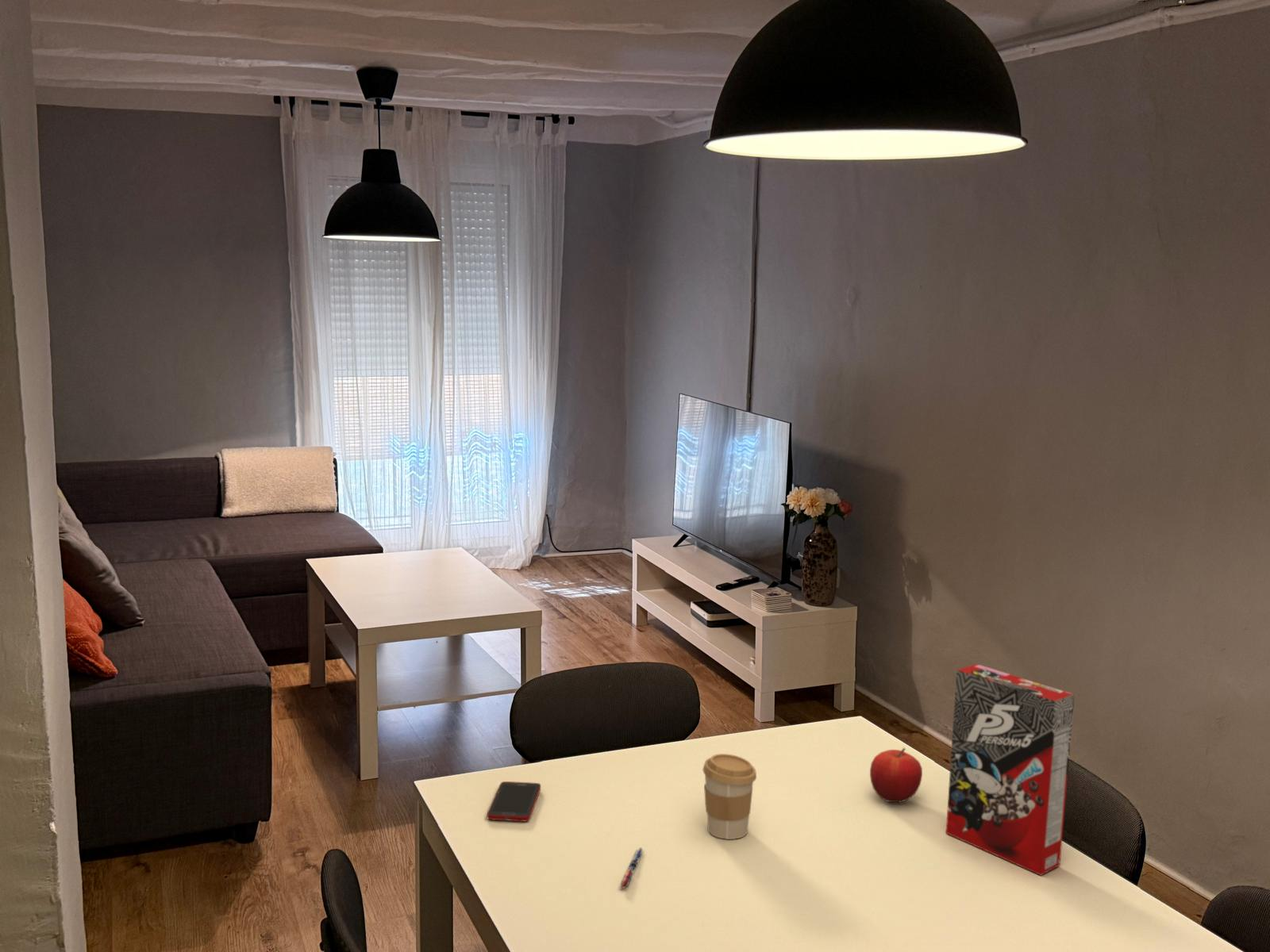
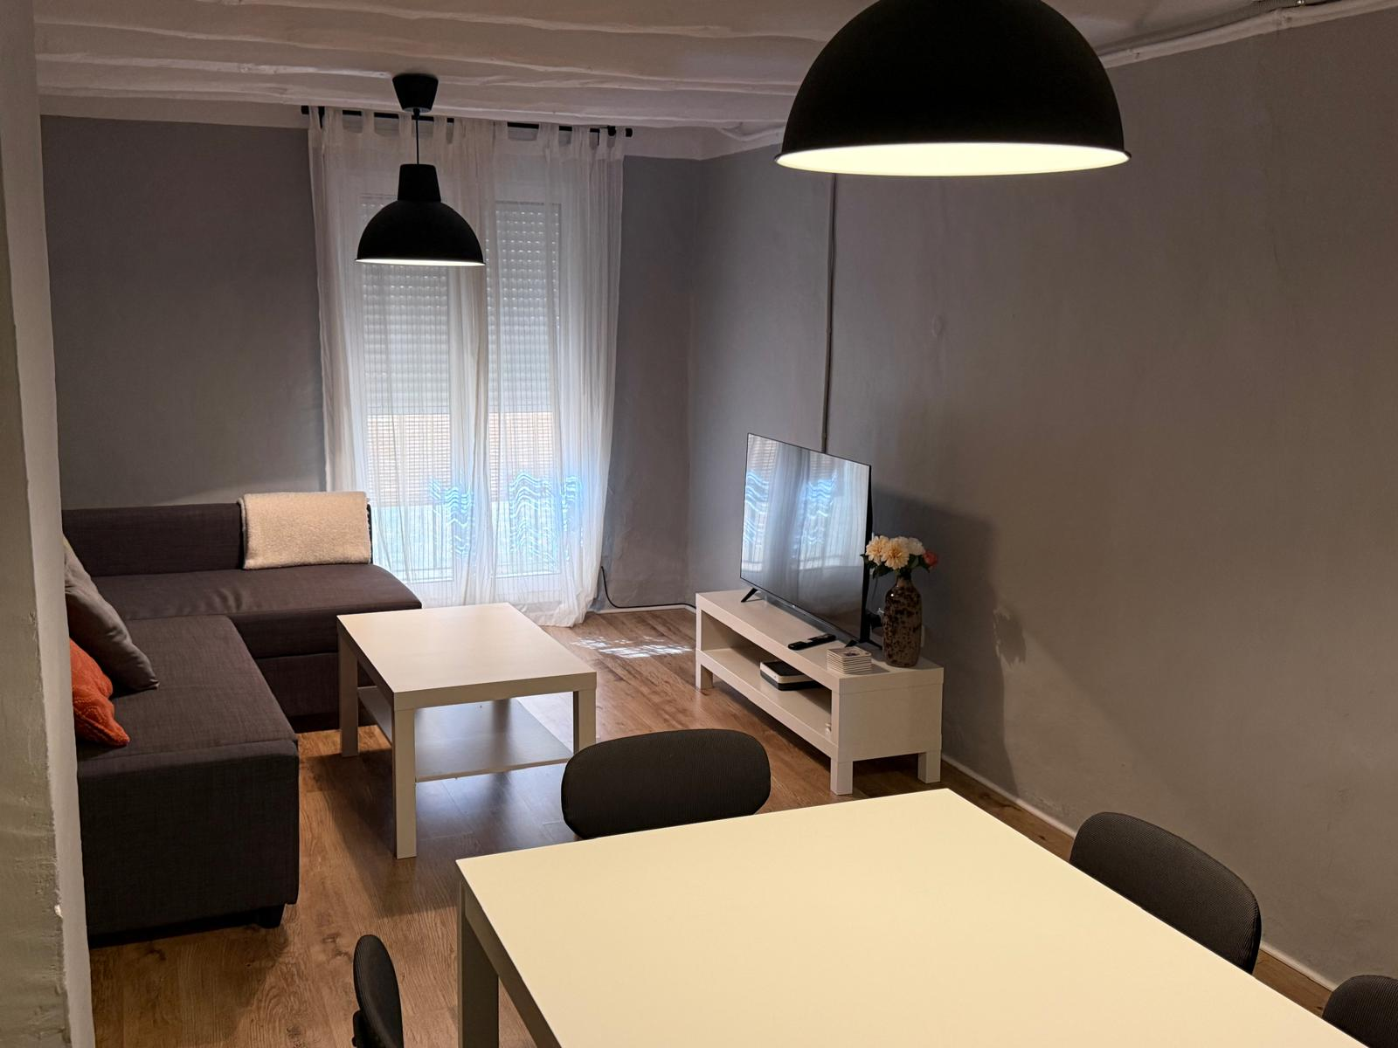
- fruit (895, 774)
- pen (632, 866)
- cereal box (1007, 766)
- coffee cup (729, 795)
- cell phone (514, 800)
